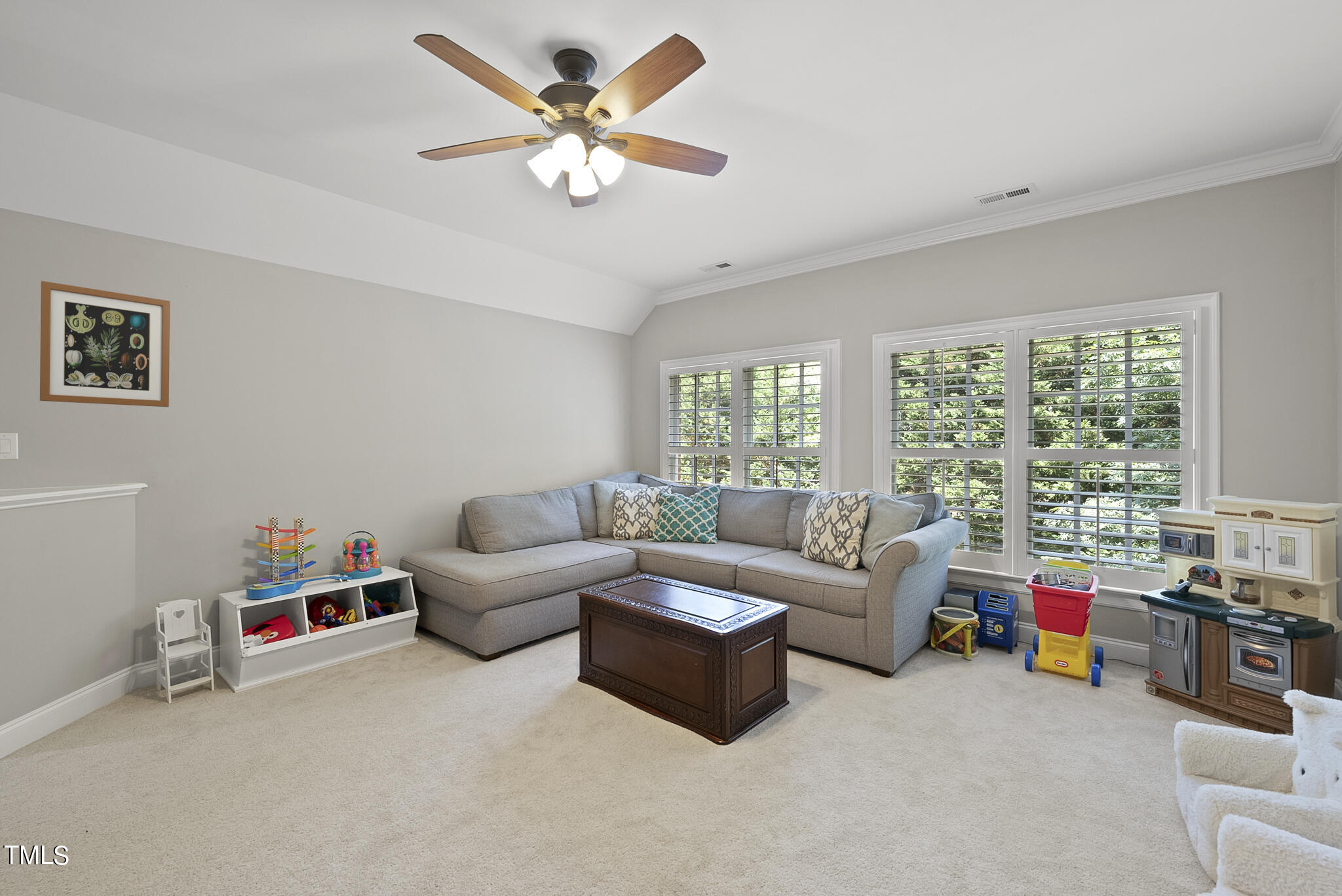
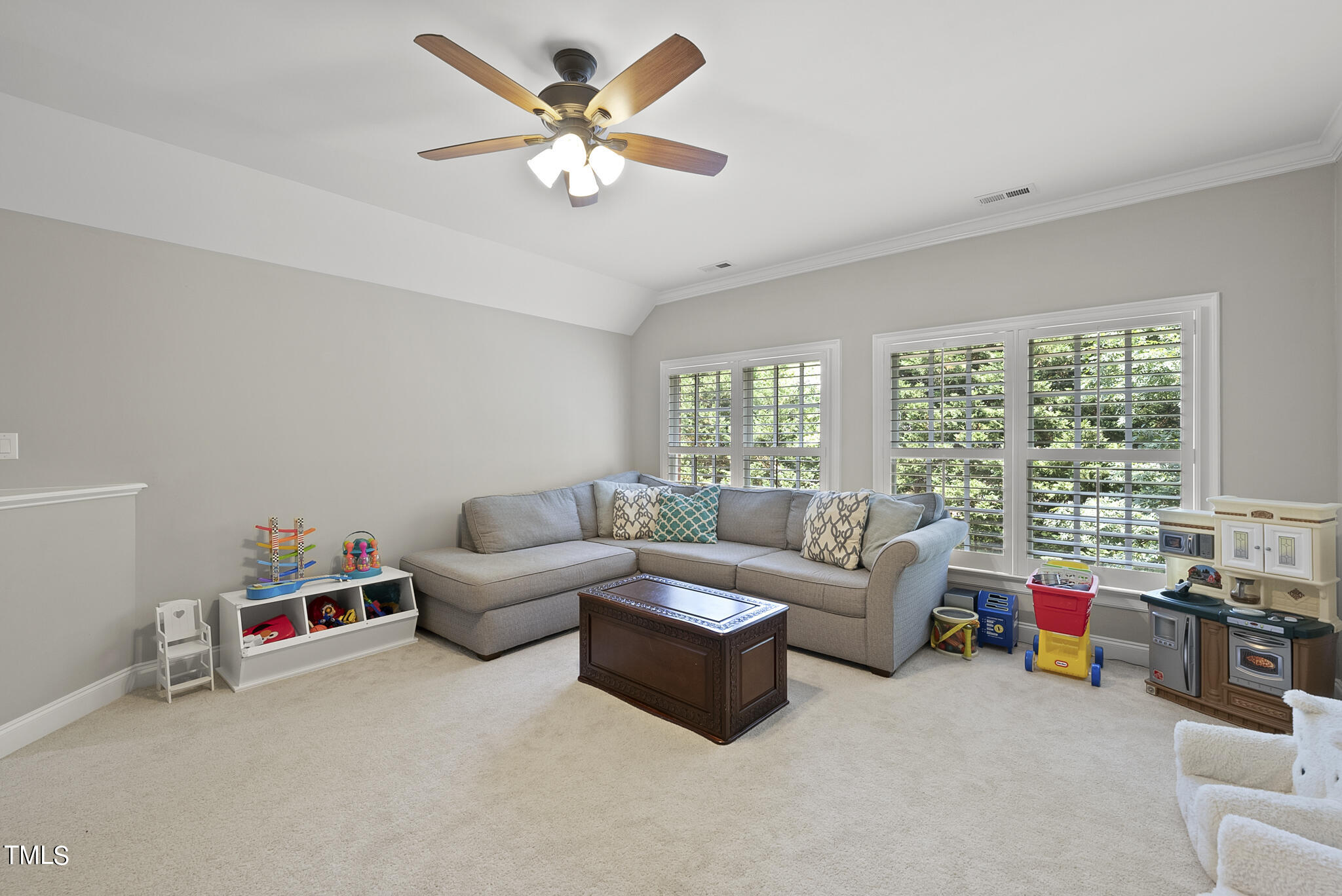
- wall art (109, 348)
